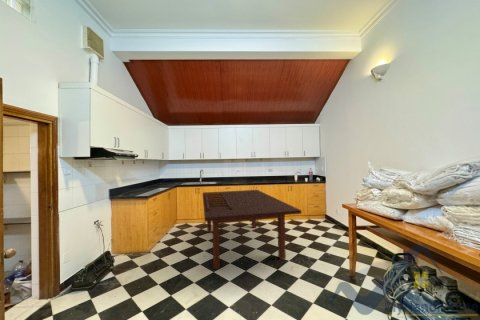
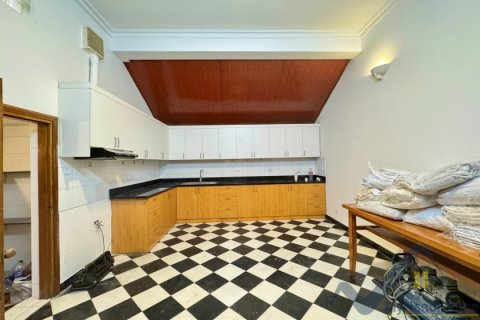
- dining table (240, 219)
